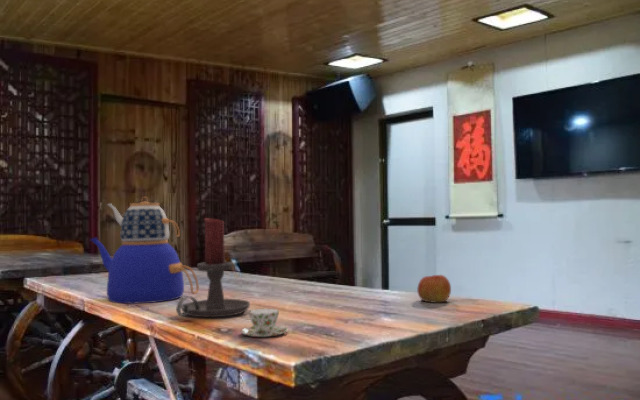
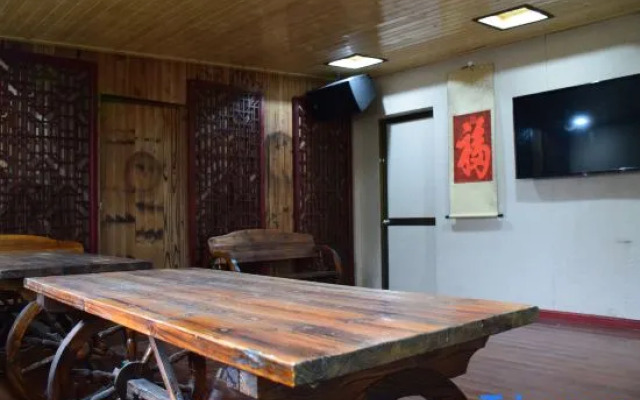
- teacup (264, 321)
- teapot (143, 247)
- candle holder (208, 265)
- apple (434, 288)
